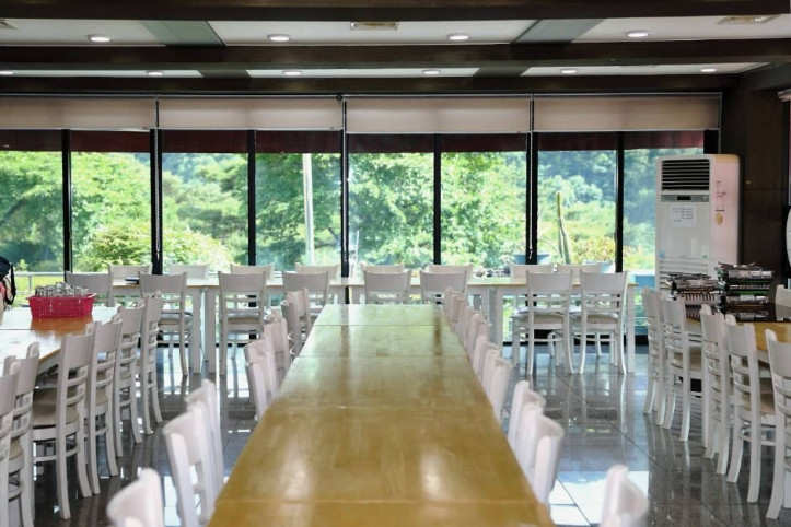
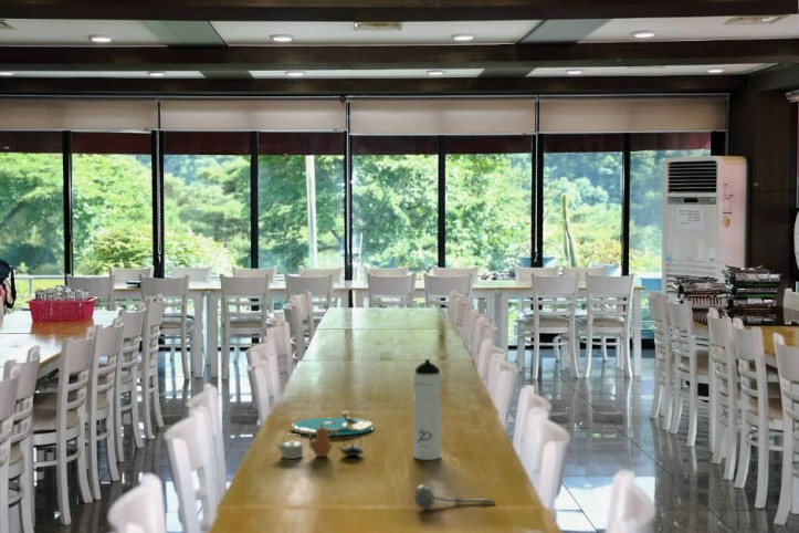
+ plate (332, 420)
+ spoon (455, 498)
+ teapot (319, 440)
+ water bottle (427, 408)
